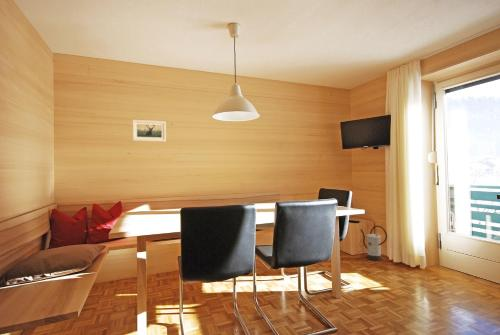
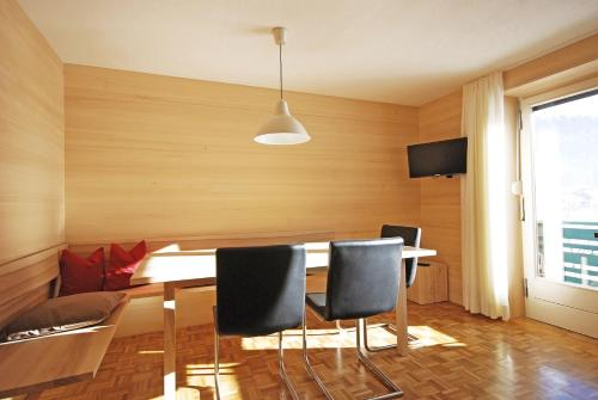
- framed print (149, 130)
- watering can (373, 241)
